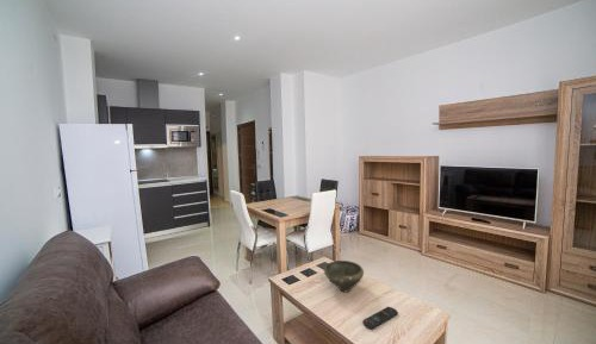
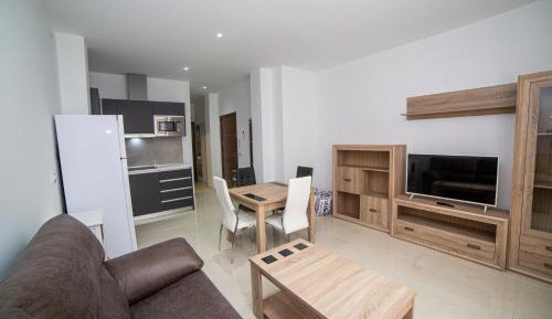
- remote control (380, 317)
- bowl (343, 279)
